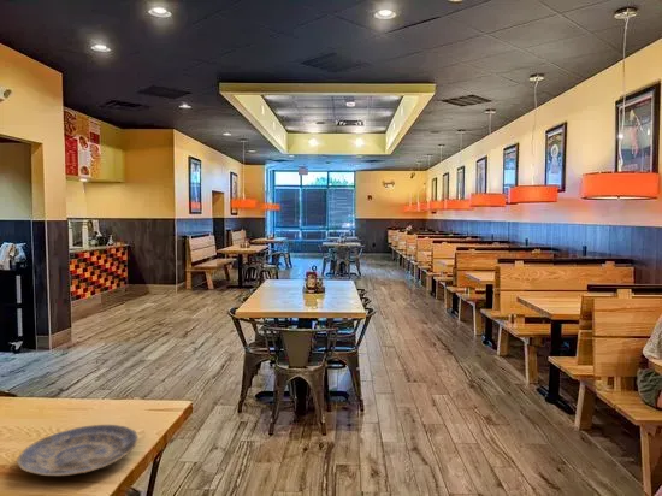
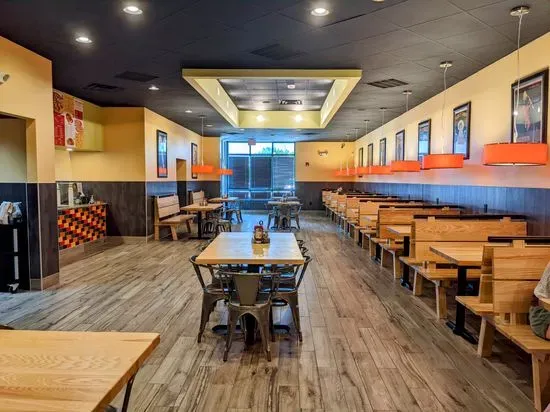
- plate (81, 450)
